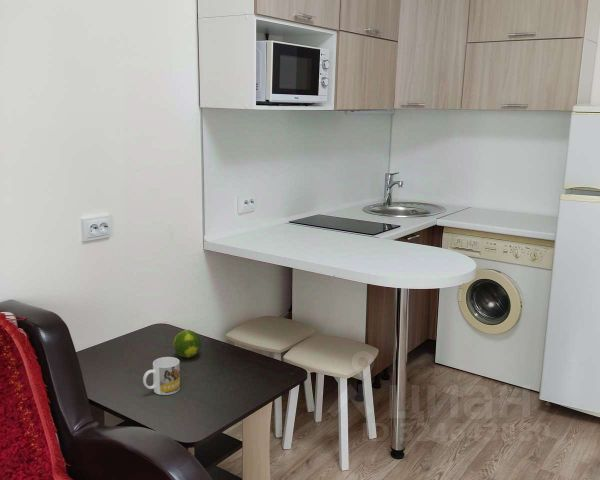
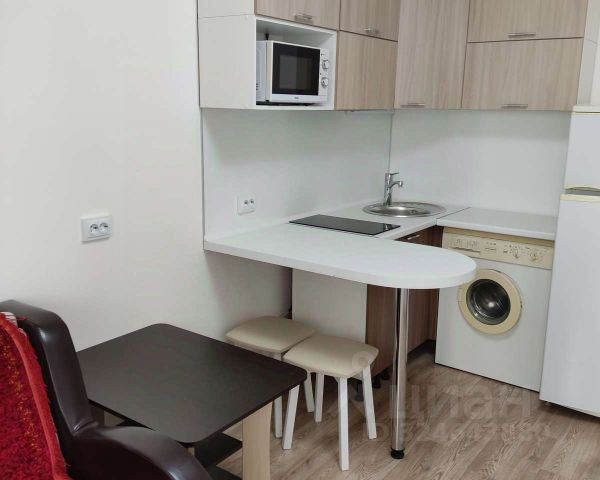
- mug (161, 376)
- fruit (187, 343)
